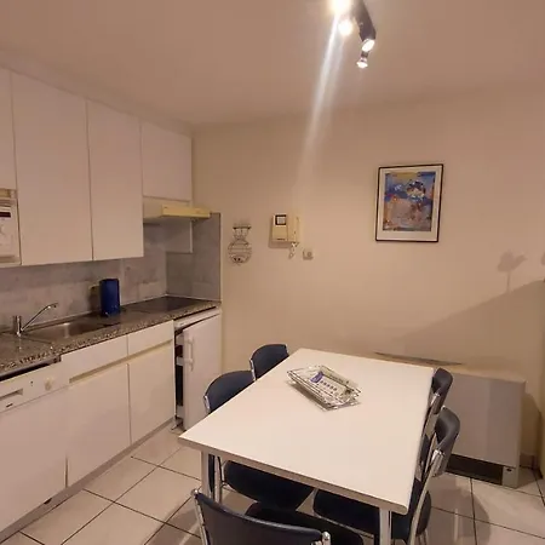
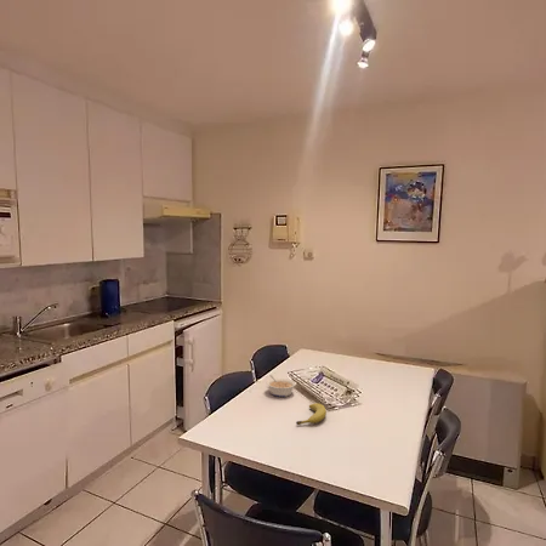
+ legume (279, 386)
+ fruit (313, 414)
